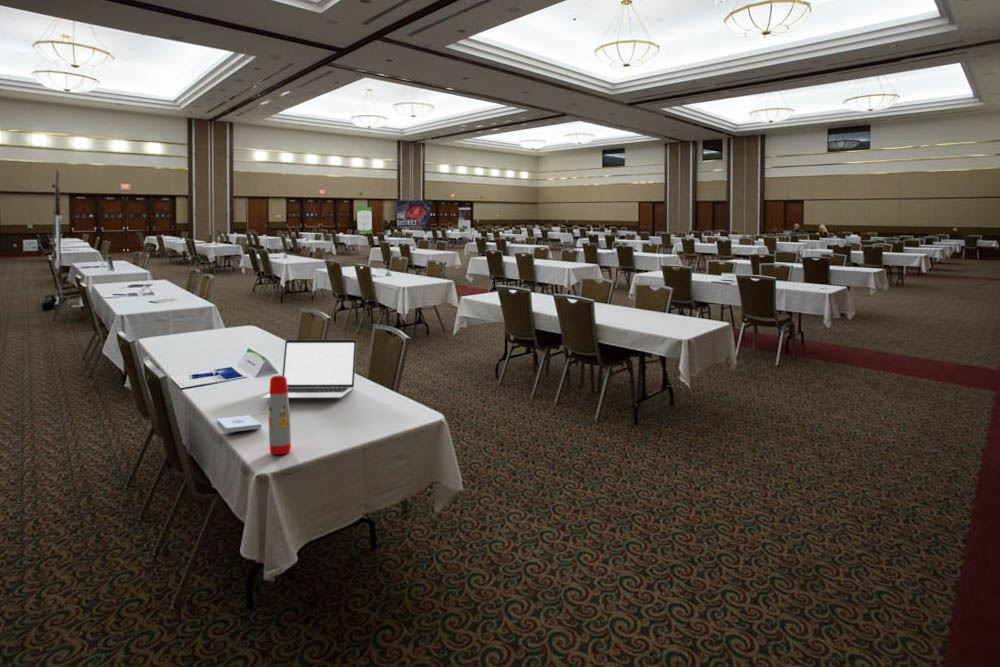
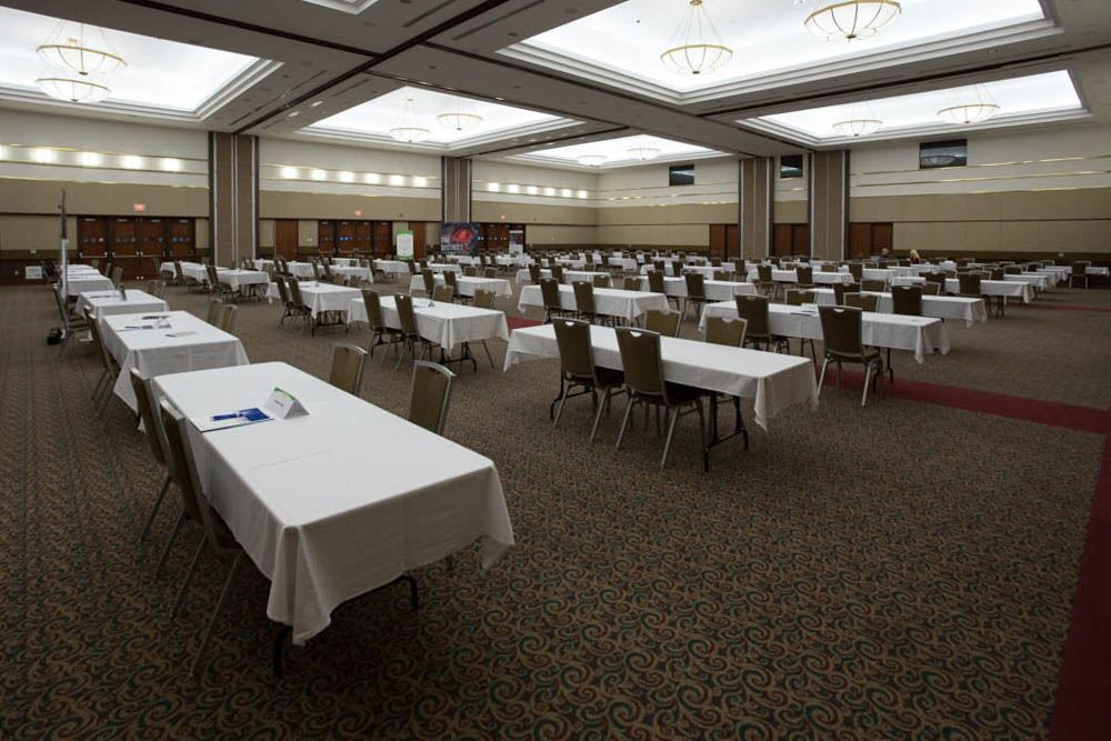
- notepad (238, 423)
- water bottle (279, 414)
- laptop (311, 367)
